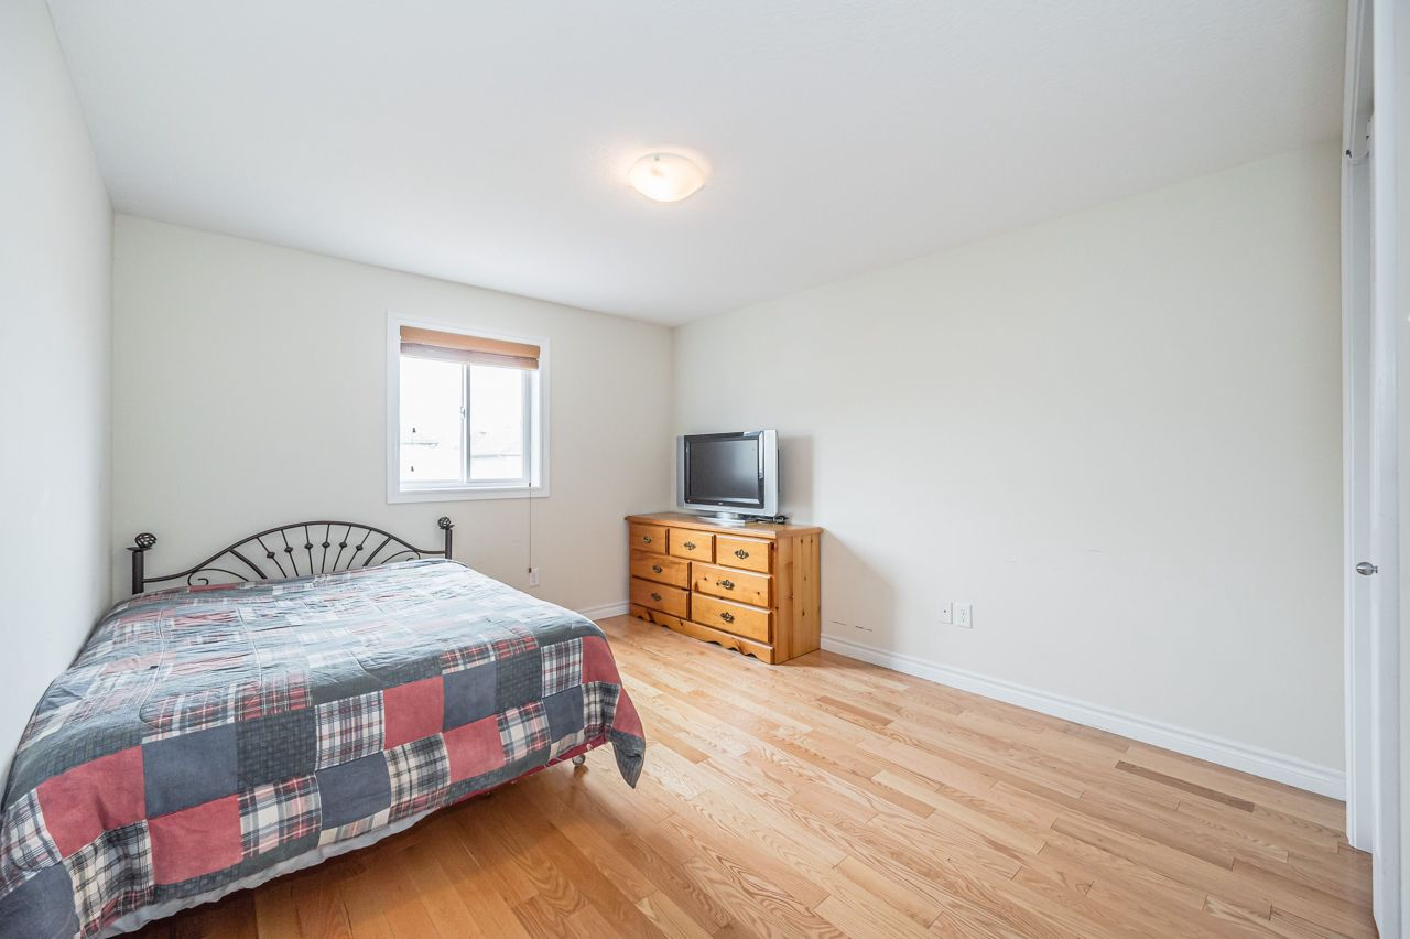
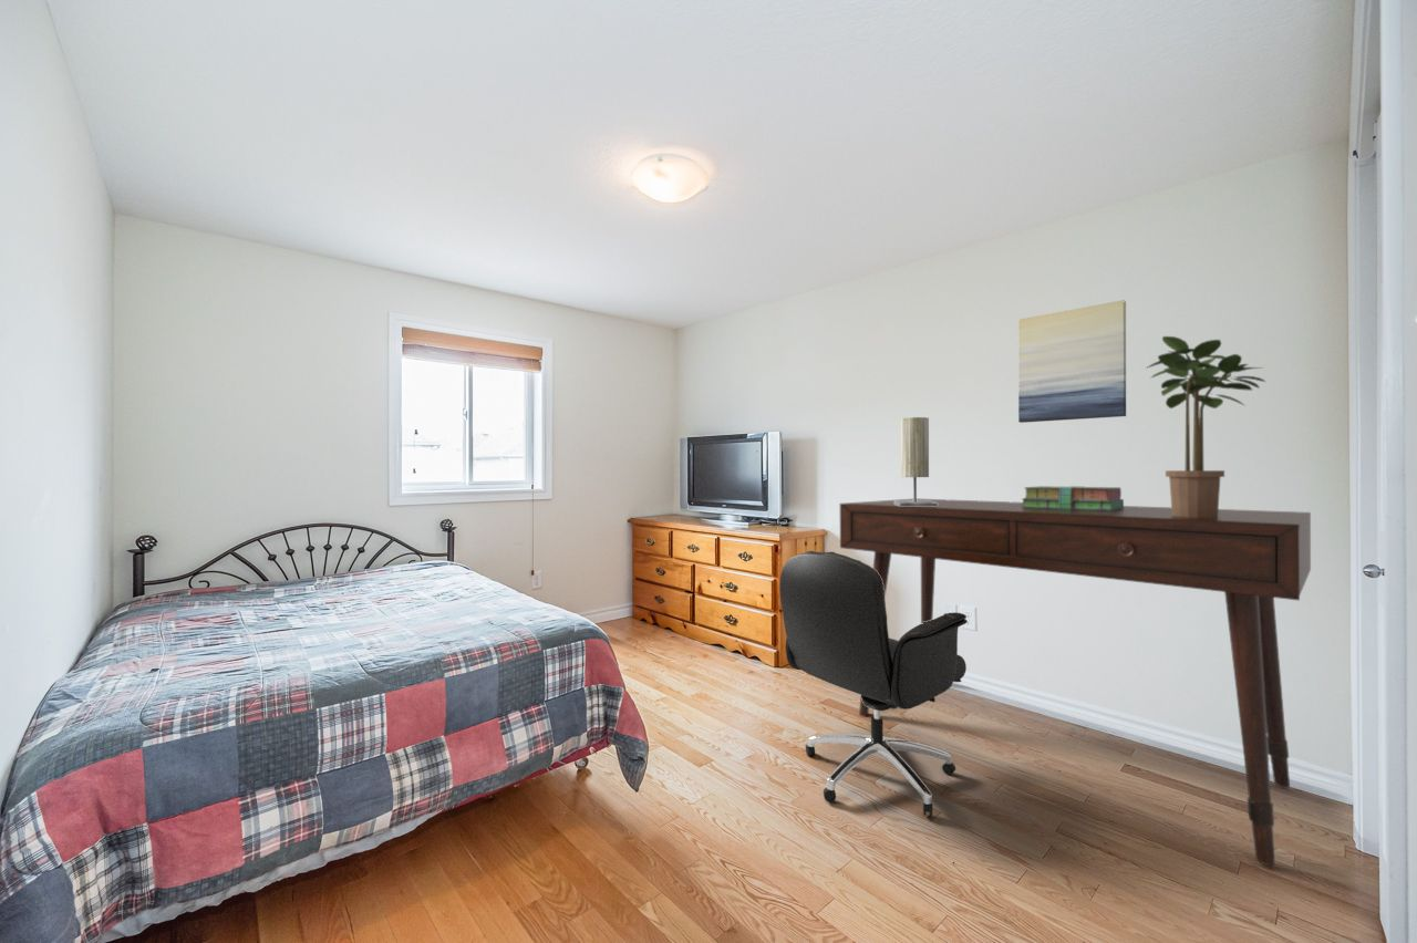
+ table lamp (914, 460)
+ wall art (1068, 364)
+ potted plant (1202, 427)
+ desk (1047, 571)
+ stack of books (1072, 496)
+ office chair (870, 662)
